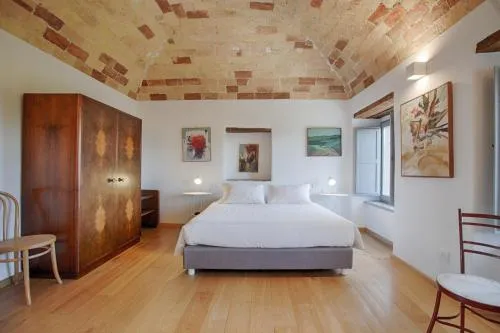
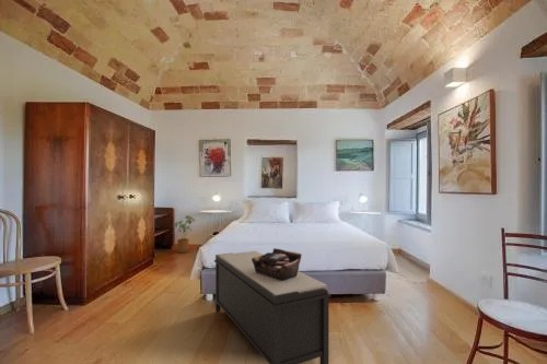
+ house plant (184, 234)
+ bench (261, 301)
+ tote bag (276, 263)
